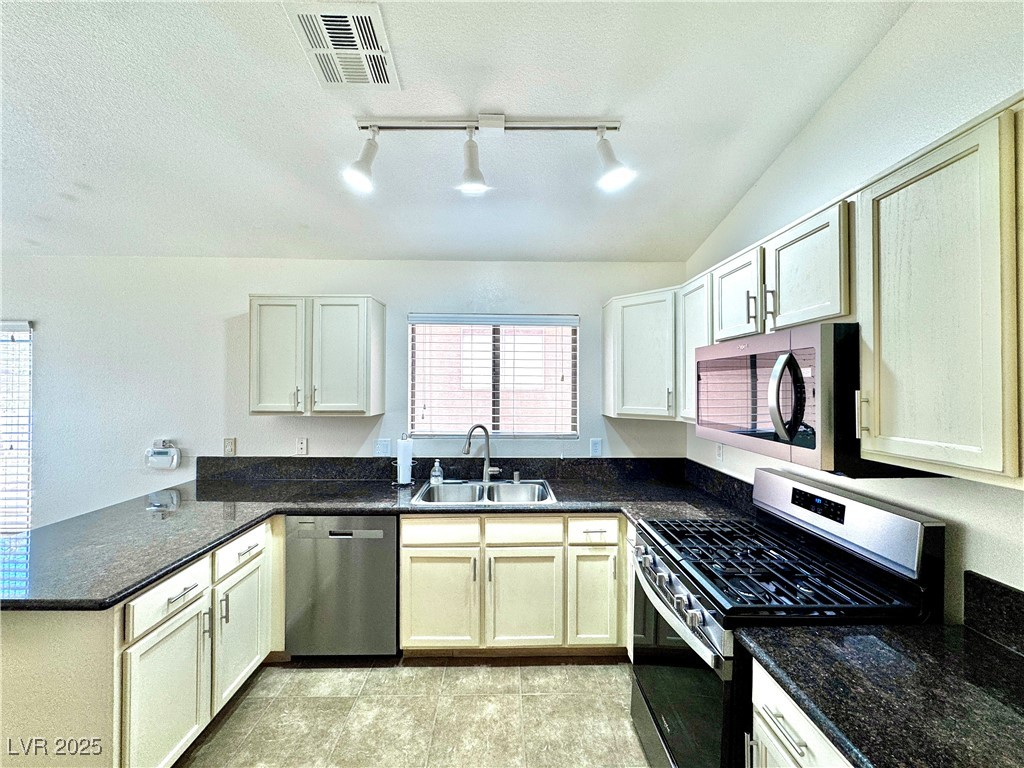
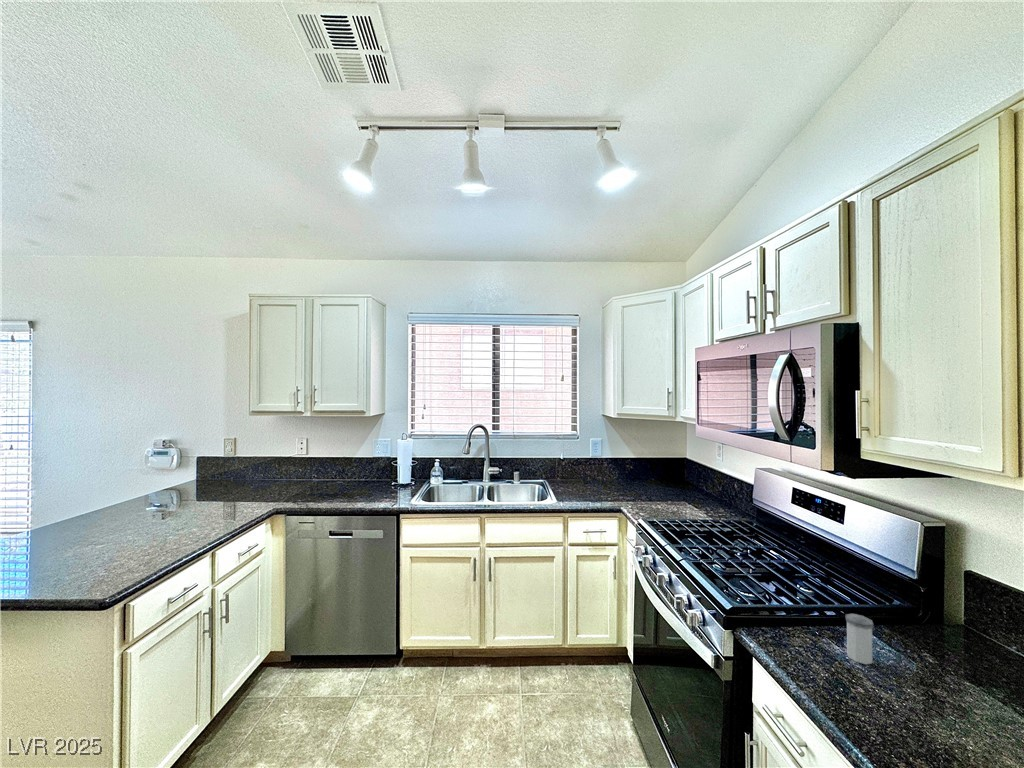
+ salt shaker (859, 638)
